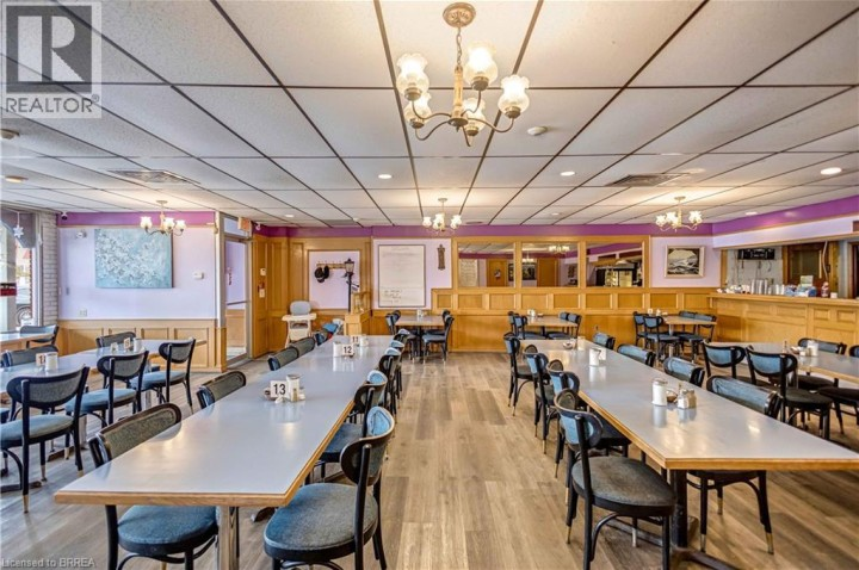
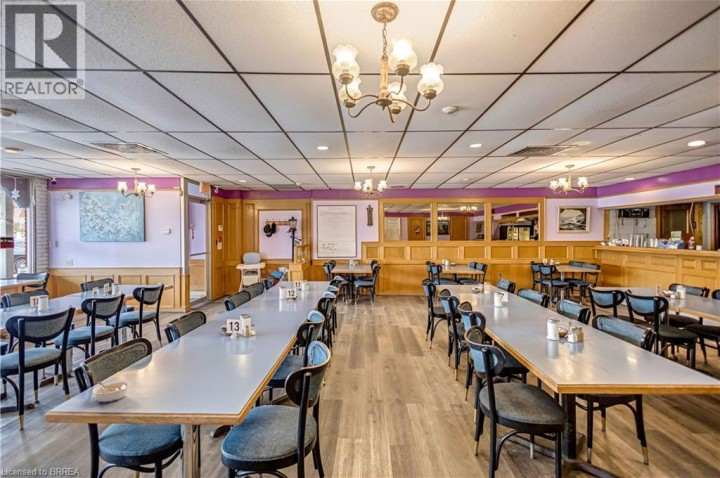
+ legume (110, 391)
